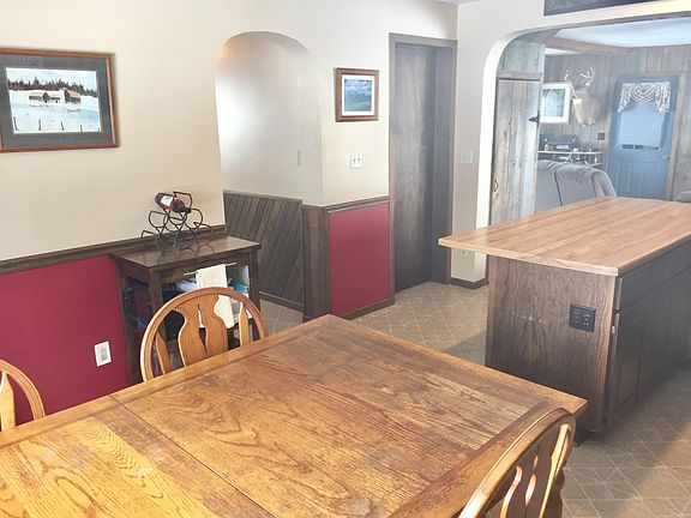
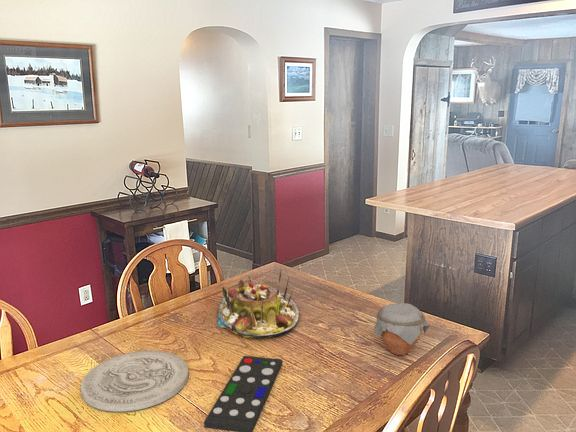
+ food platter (257, 296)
+ remote control (247, 388)
+ jar (399, 329)
+ plate (136, 378)
